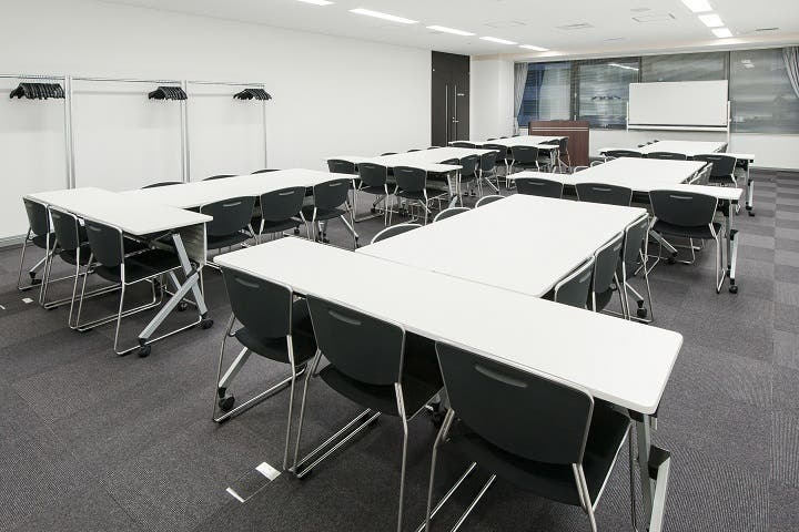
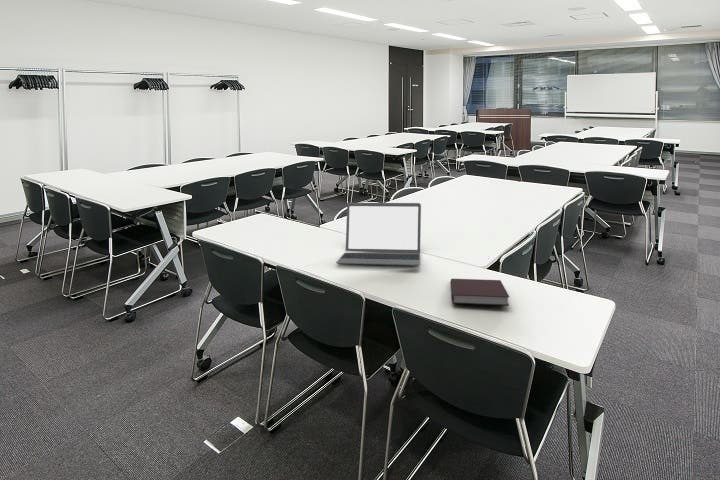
+ laptop (380, 232)
+ notebook (477, 291)
